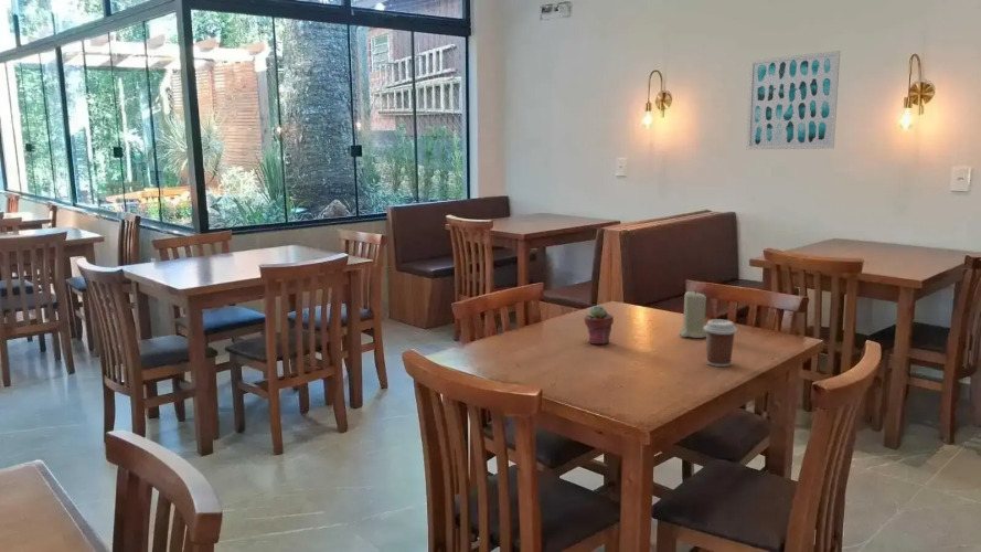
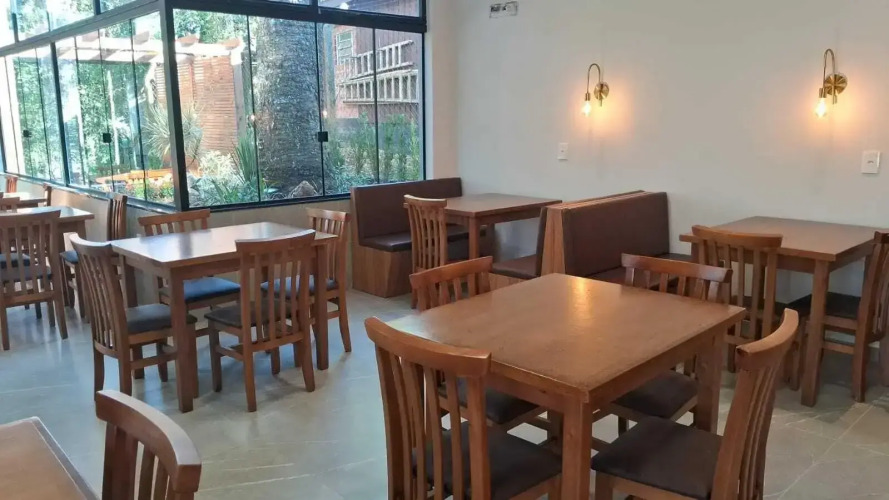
- candle (694, 312)
- potted succulent (598, 323)
- coffee cup (719, 342)
- wall art (790, 103)
